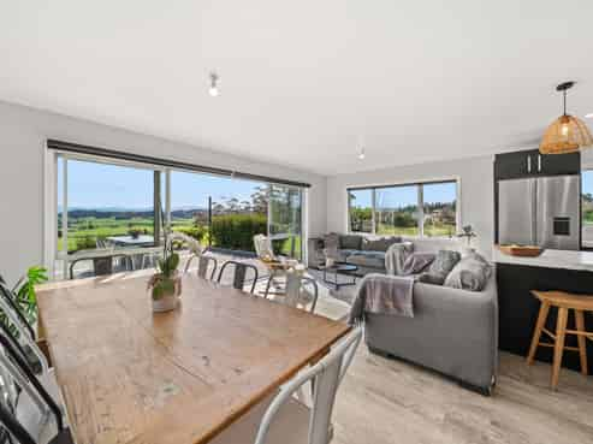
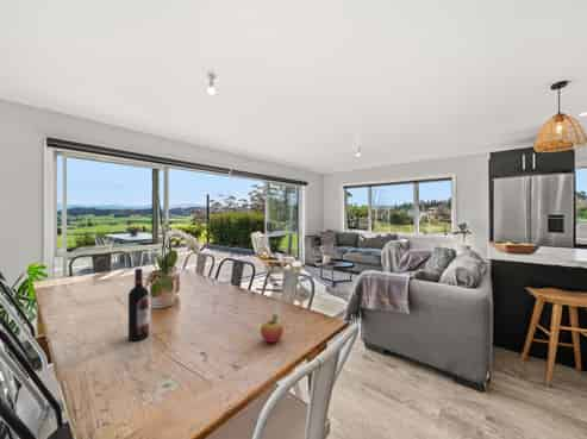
+ wine bottle (138, 302)
+ fruit (271, 328)
